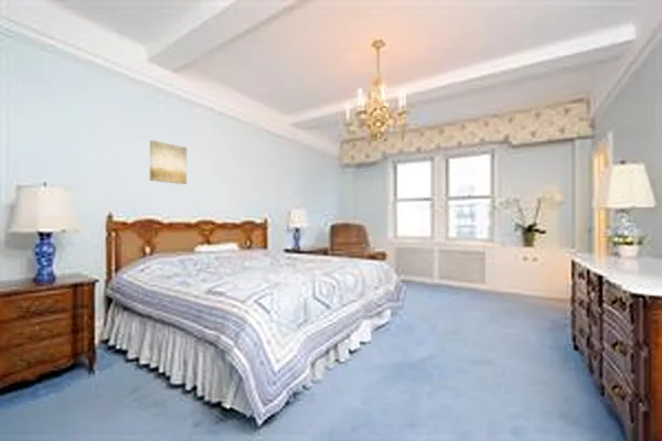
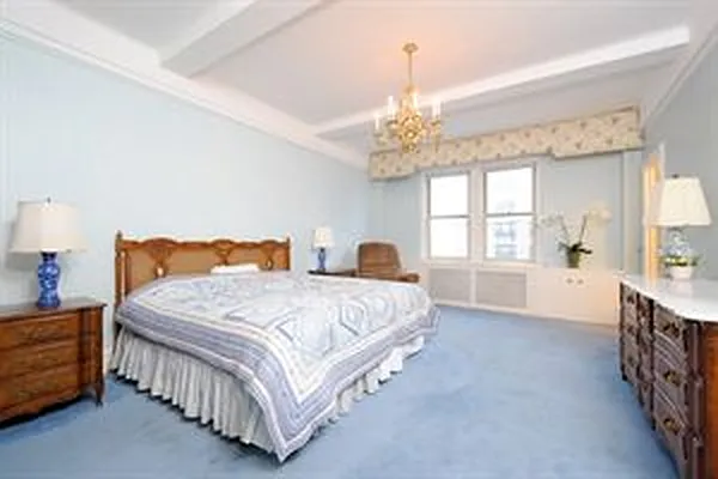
- wall art (169, 163)
